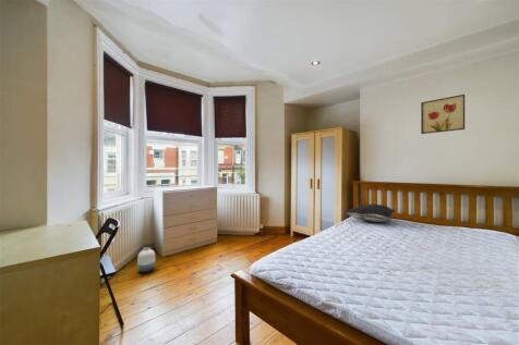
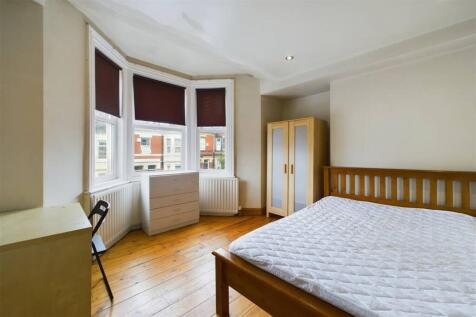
- pillow (370, 212)
- vase (146, 259)
- wall art (442, 115)
